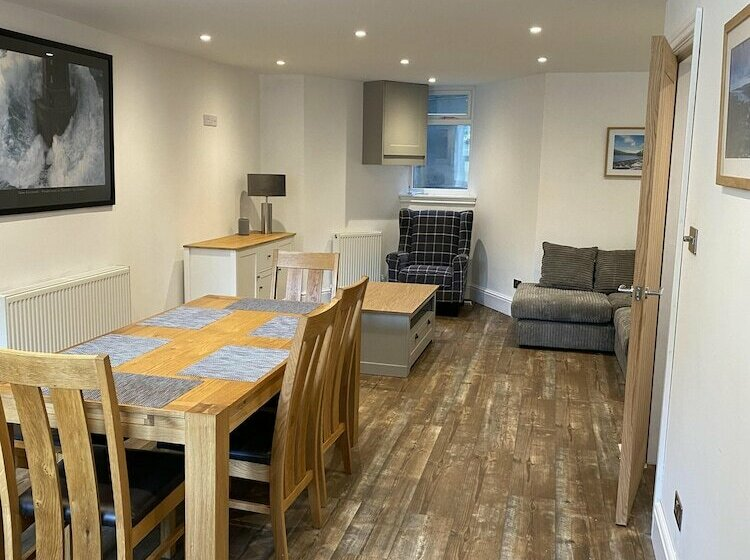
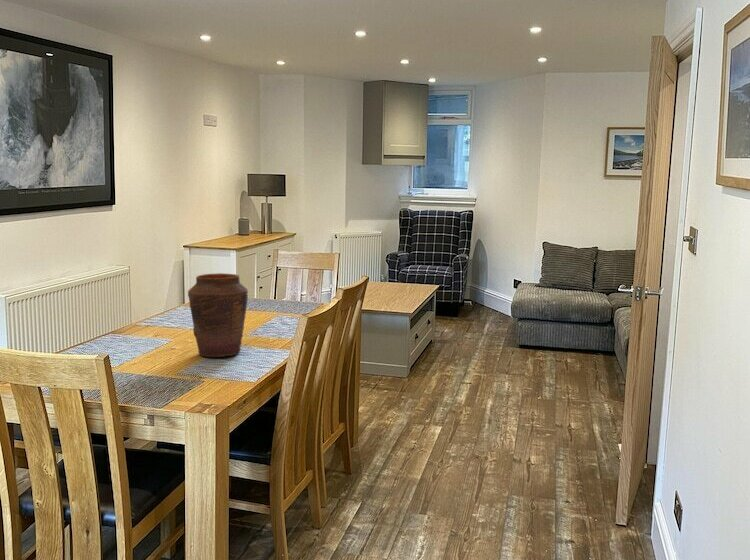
+ vase (218, 314)
